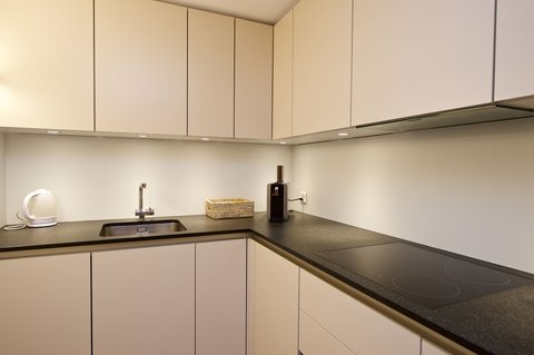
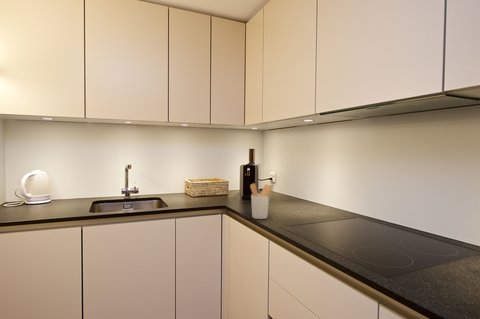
+ utensil holder (262, 200)
